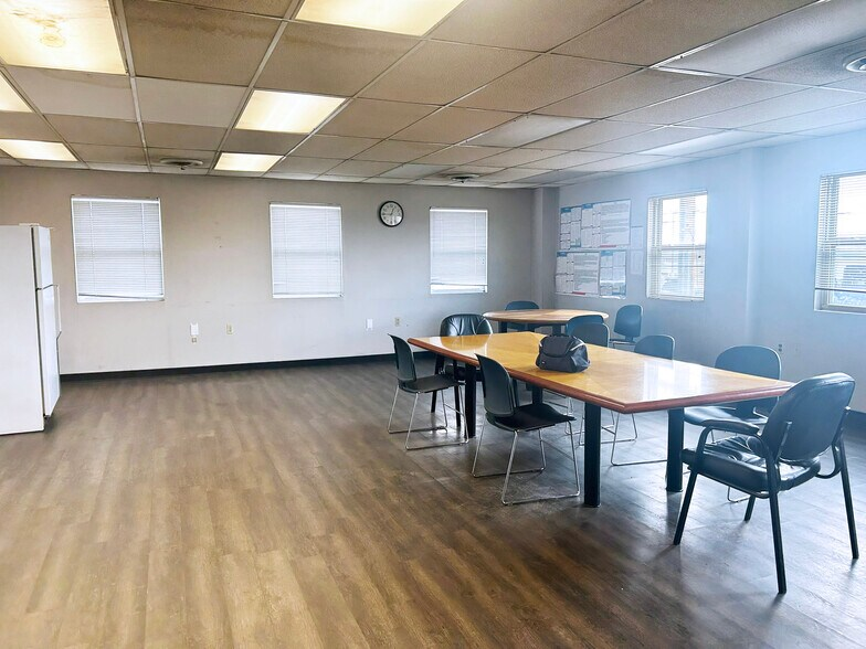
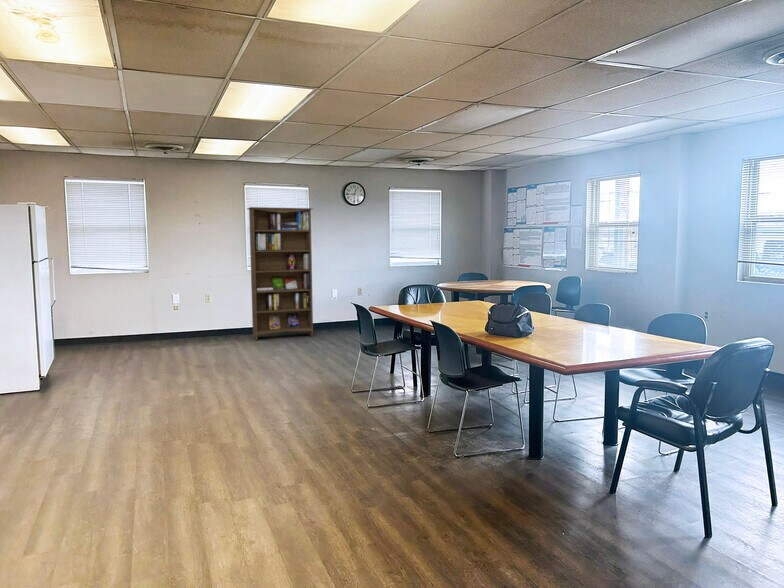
+ bookcase (281, 273)
